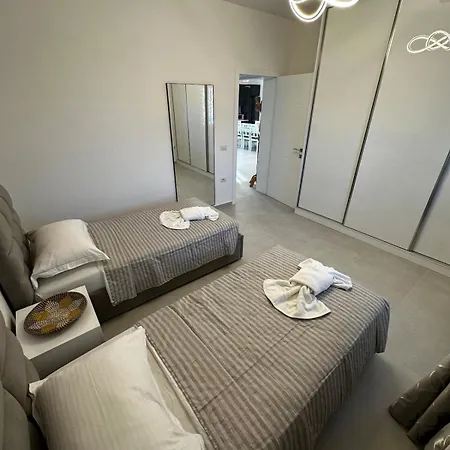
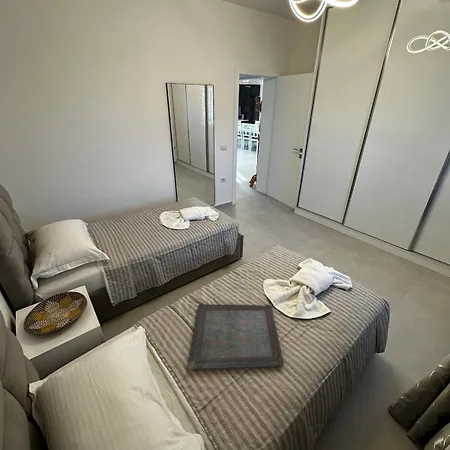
+ serving tray (235, 332)
